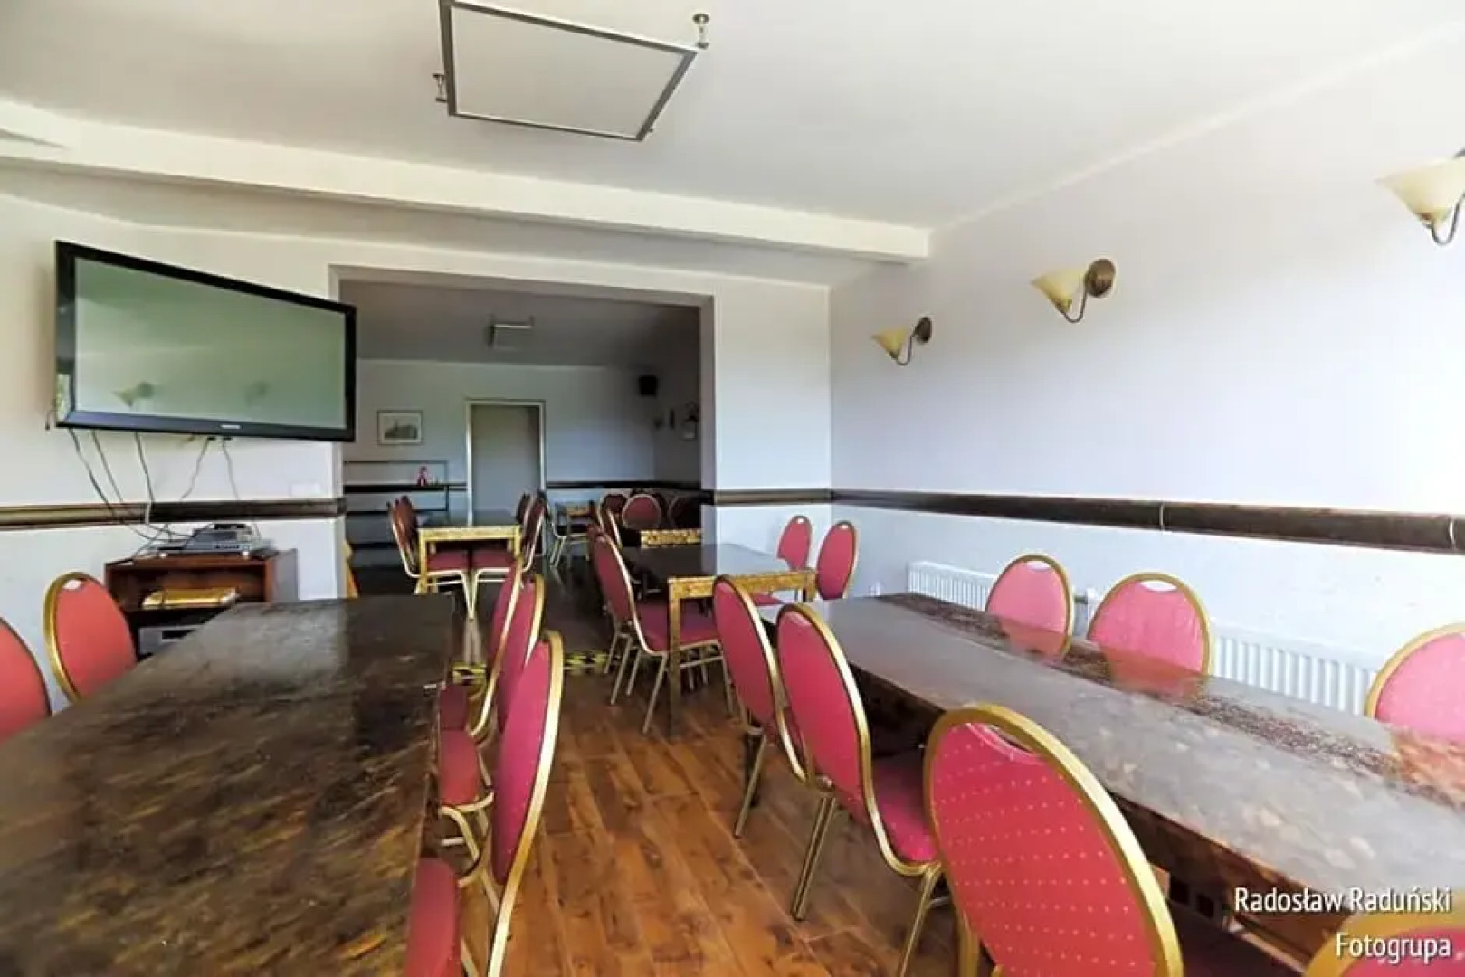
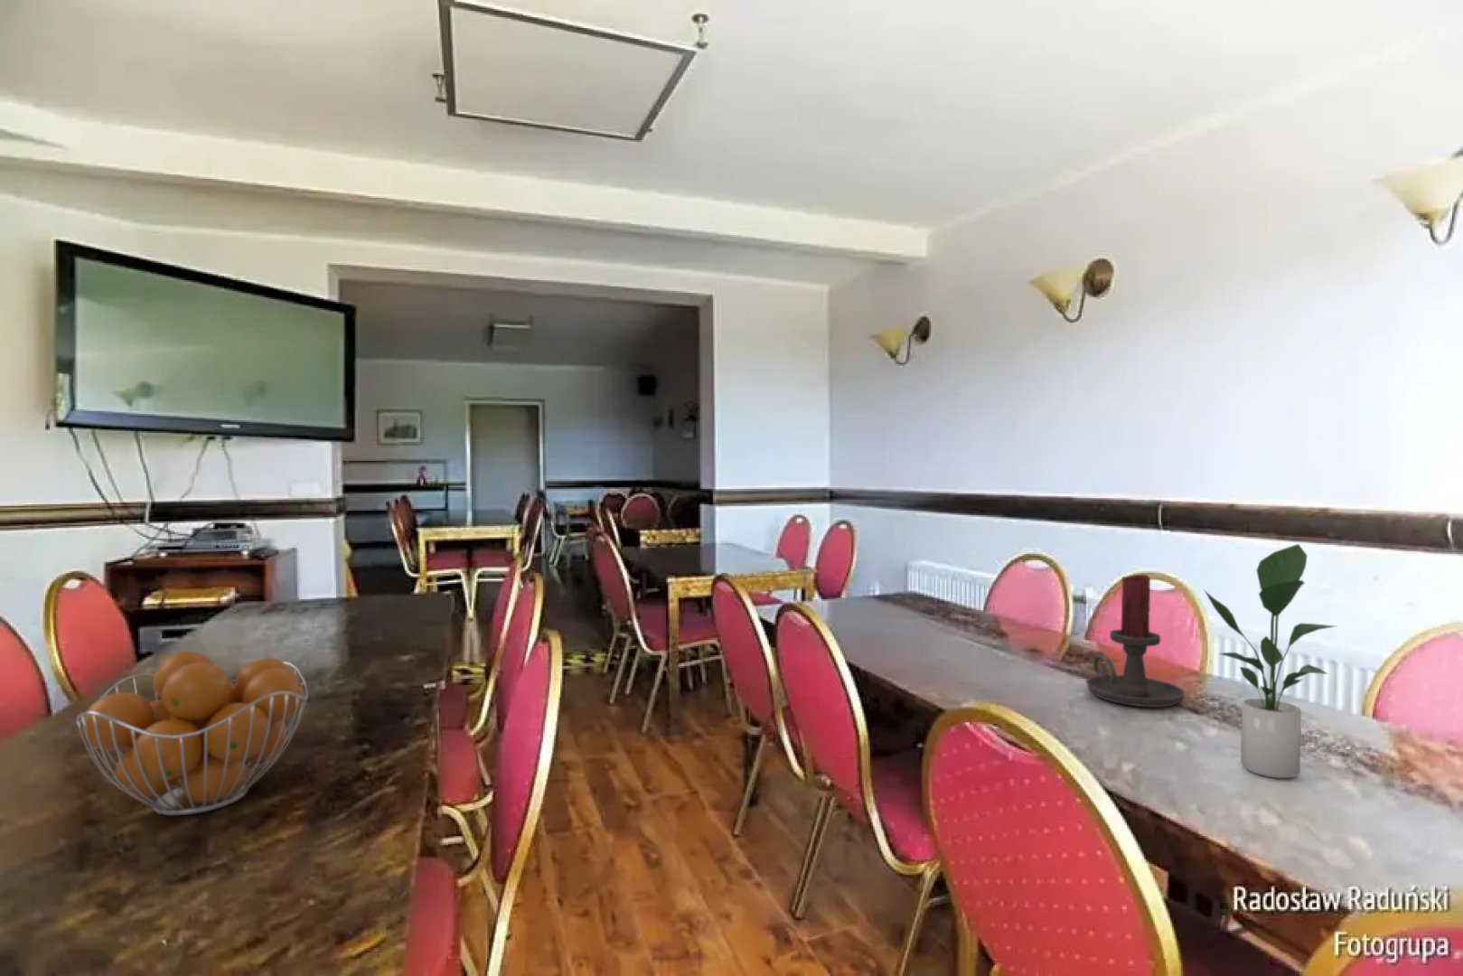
+ candle holder (1126, 633)
+ fruit basket (200, 727)
+ potted plant (1265, 658)
